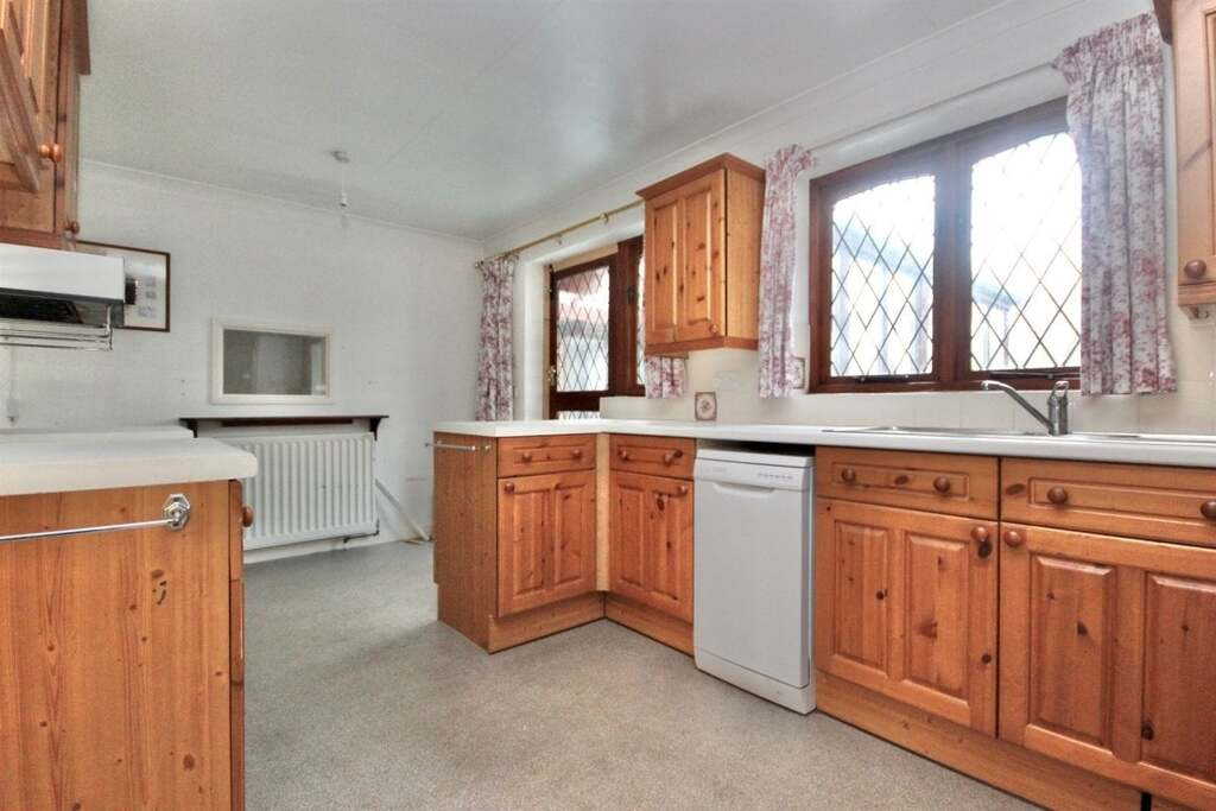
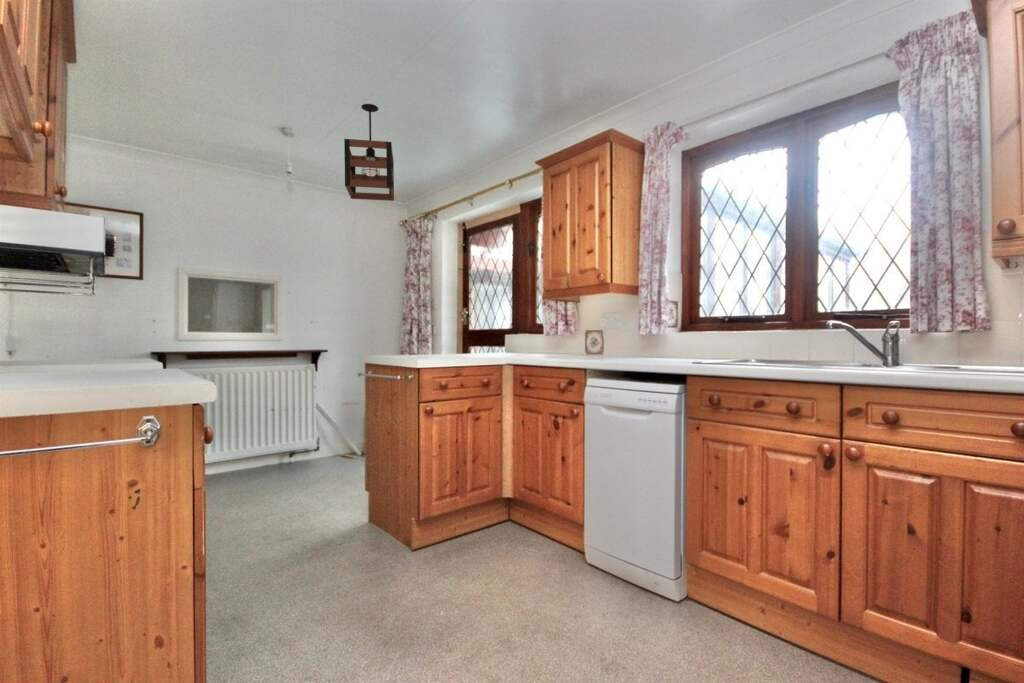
+ pendant light (370, 150)
